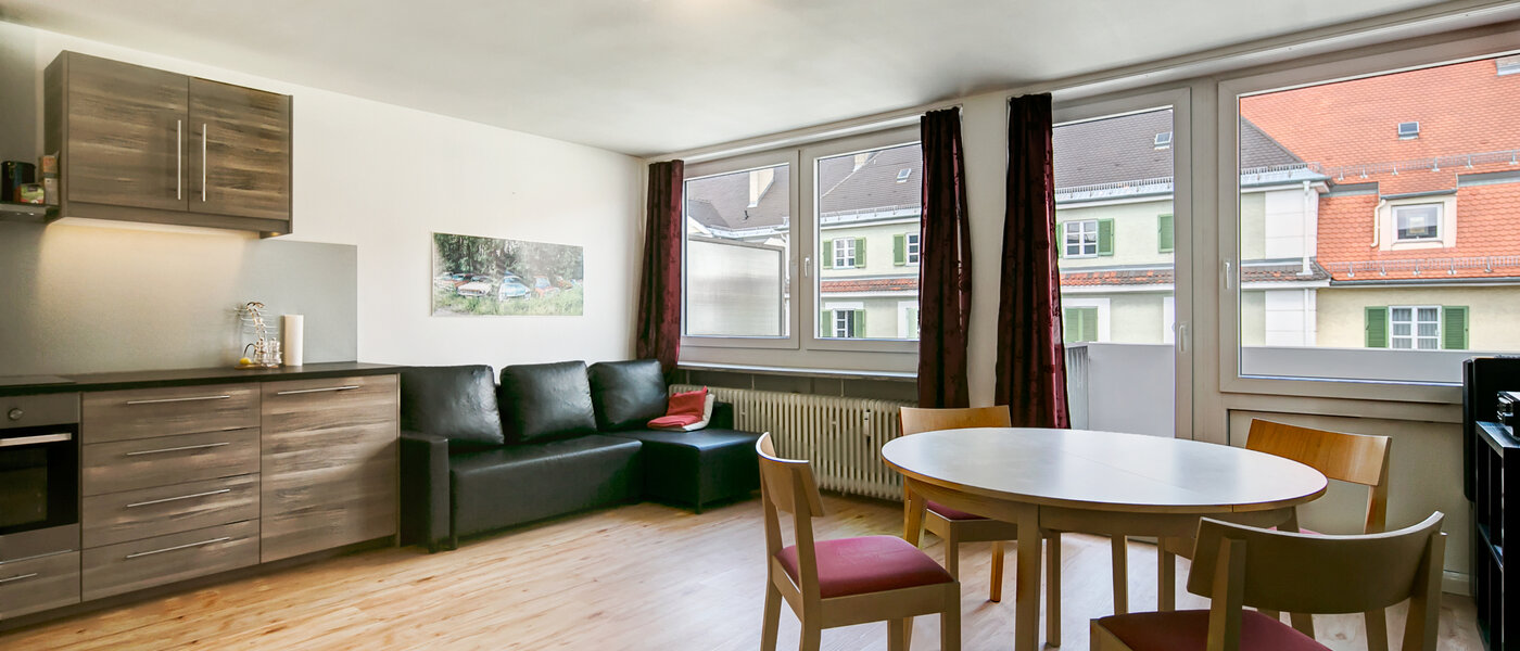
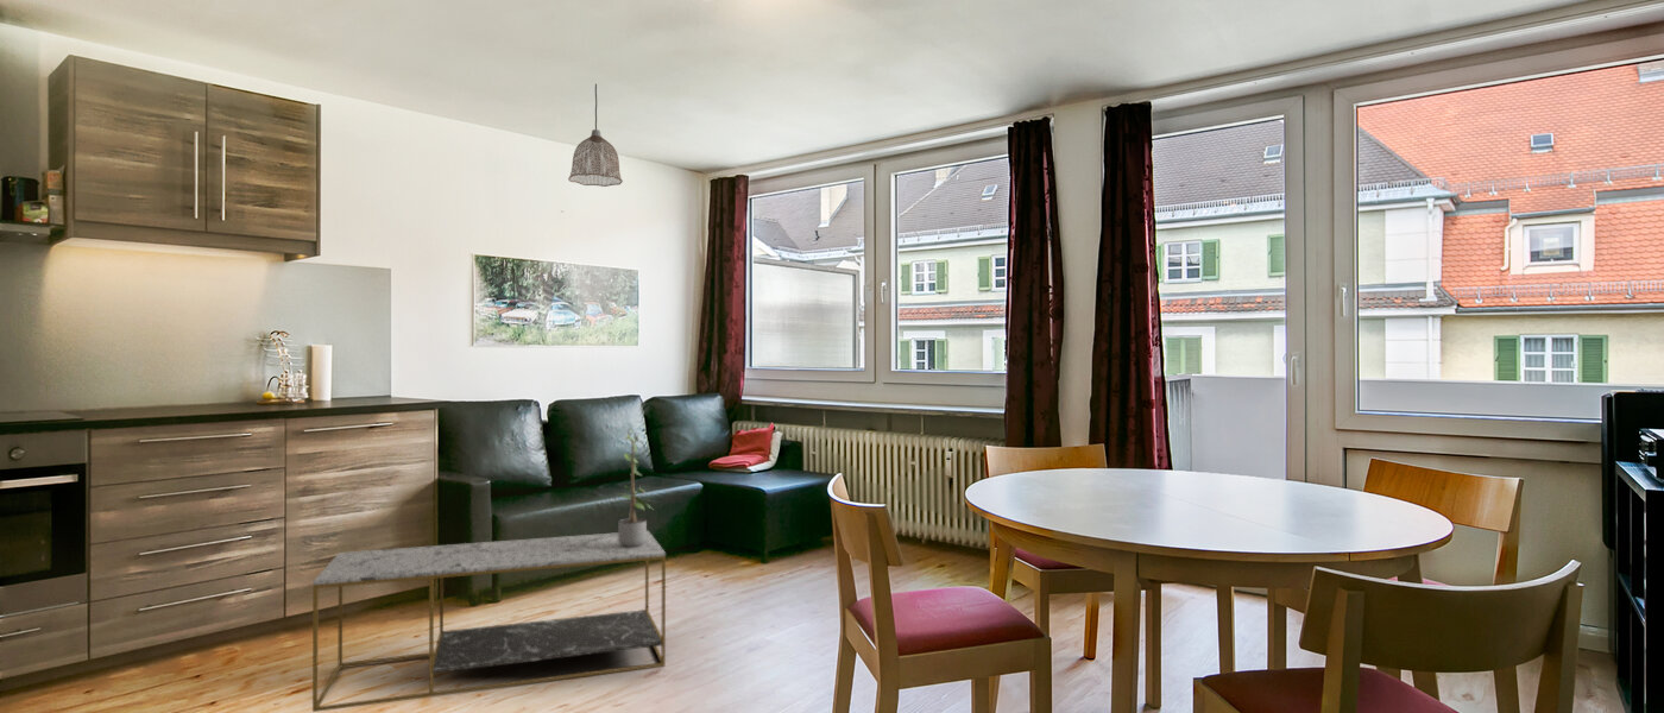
+ coffee table (508, 624)
+ potted plant (634, 482)
+ pendant lamp (595, 132)
